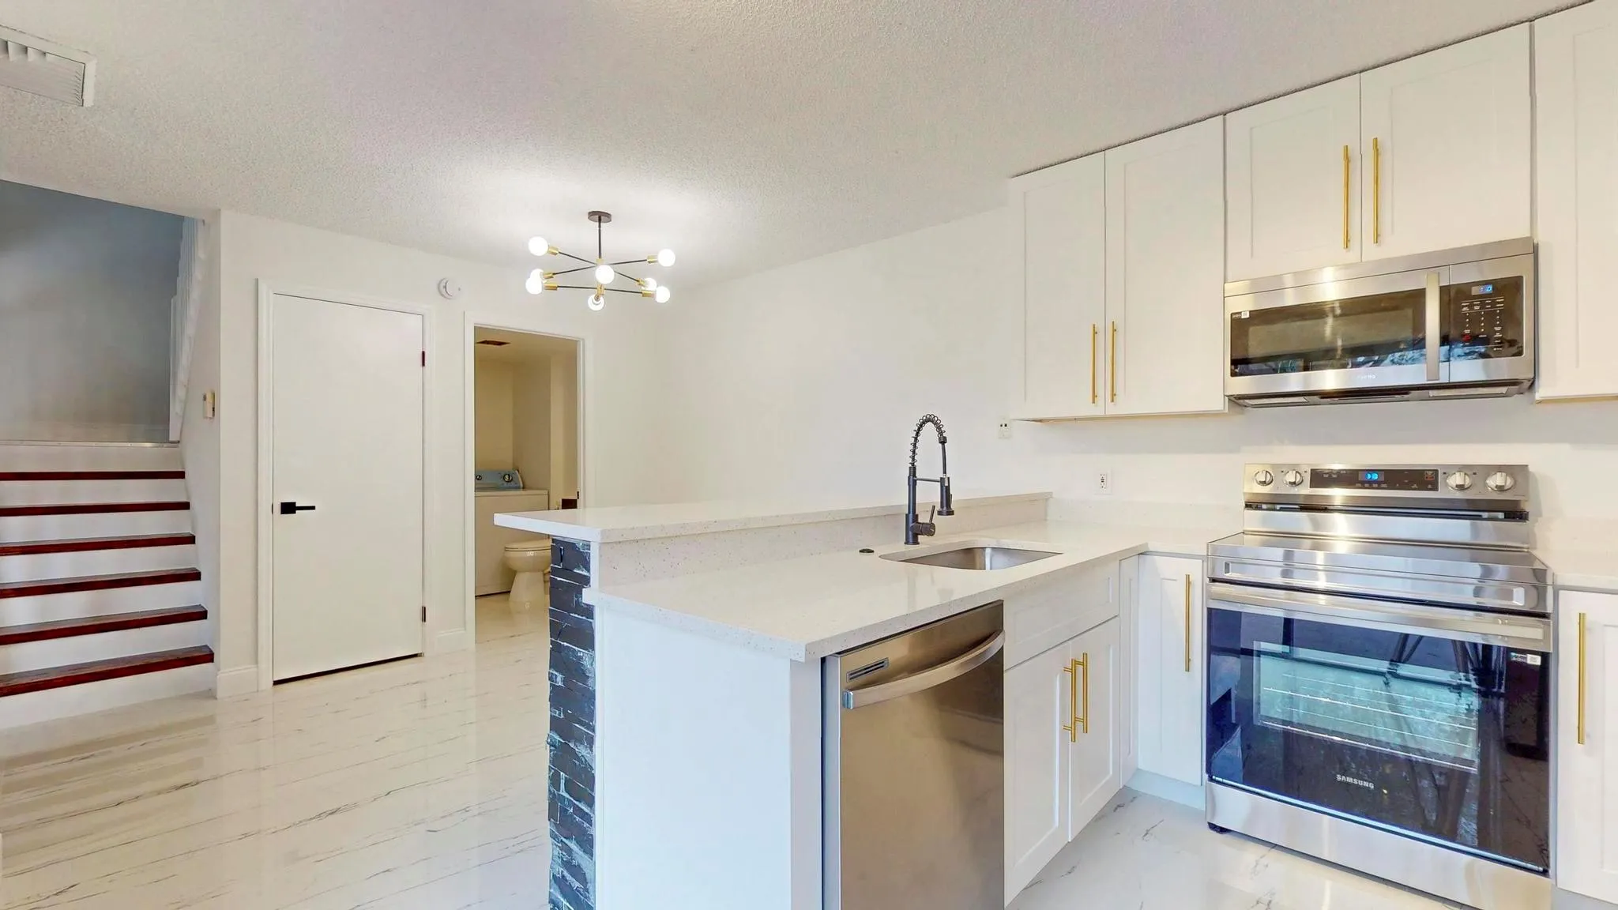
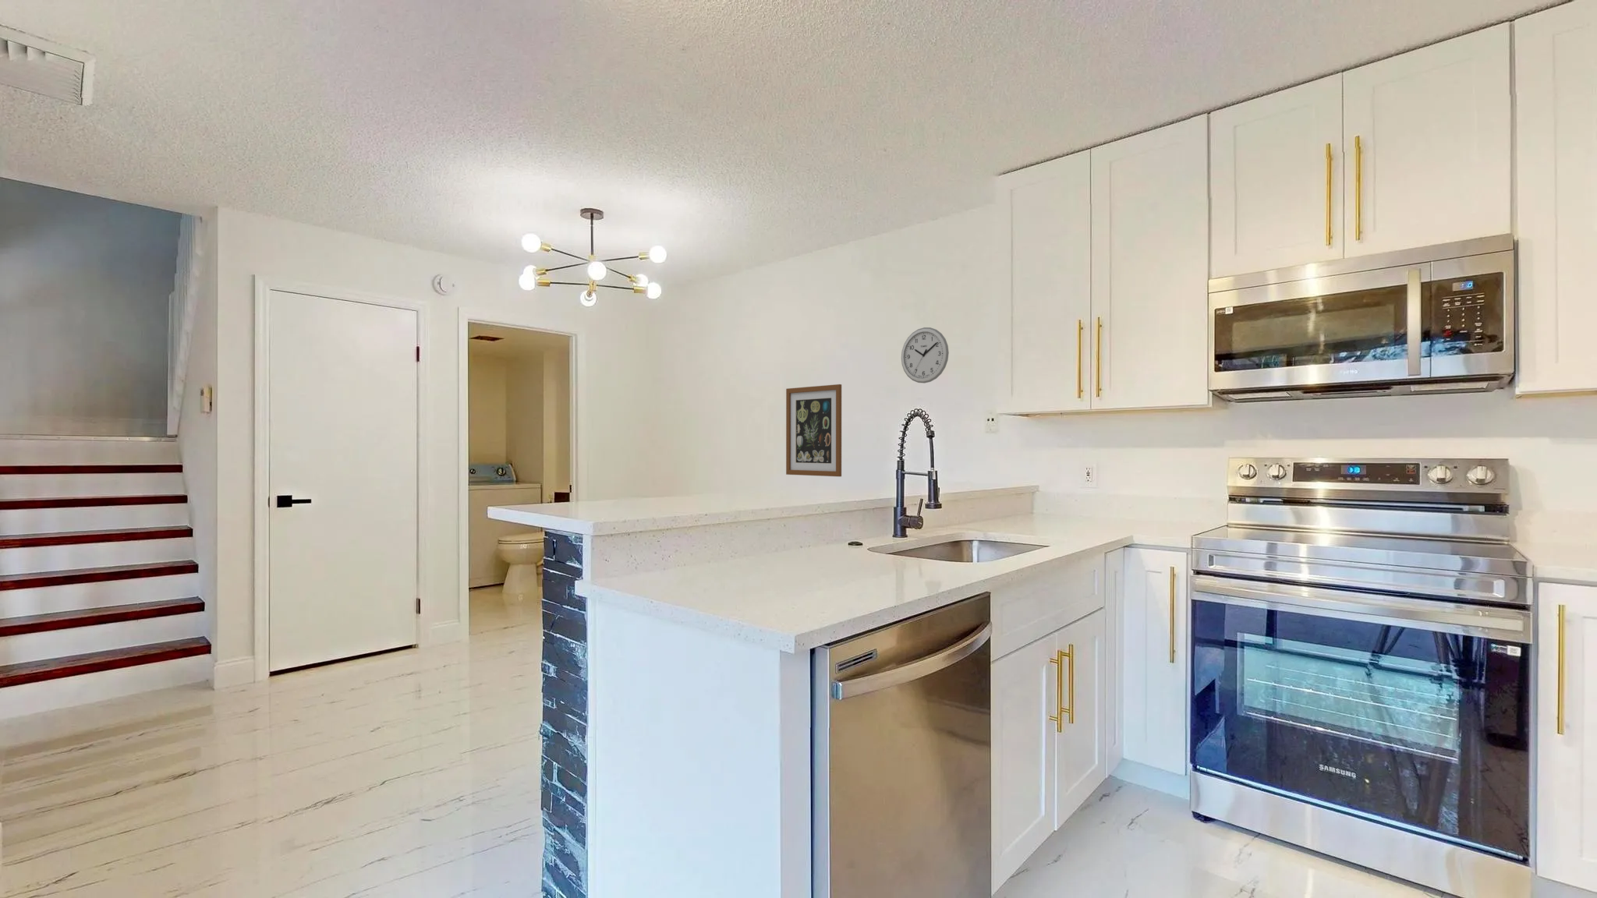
+ wall clock (924, 354)
+ wall art (813, 430)
